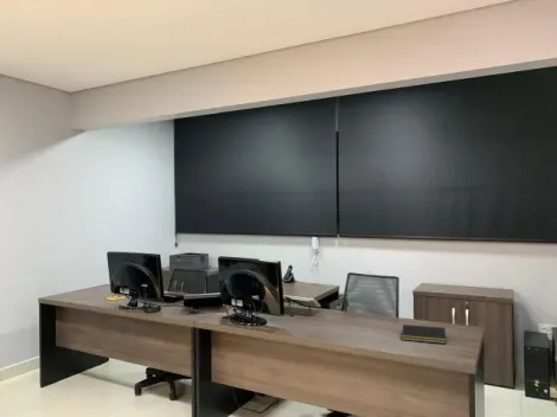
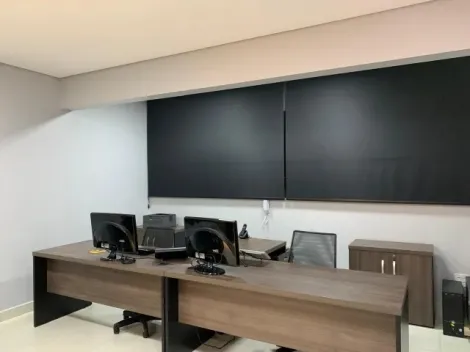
- notepad (423, 333)
